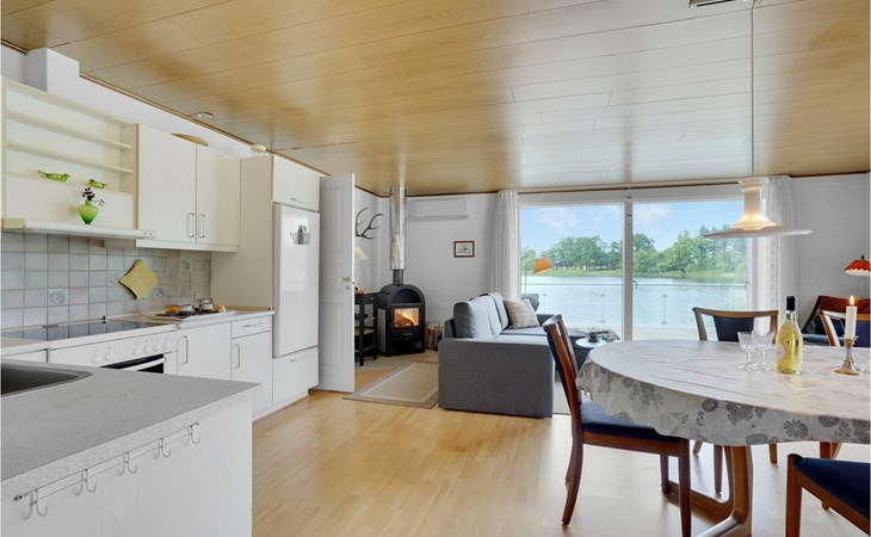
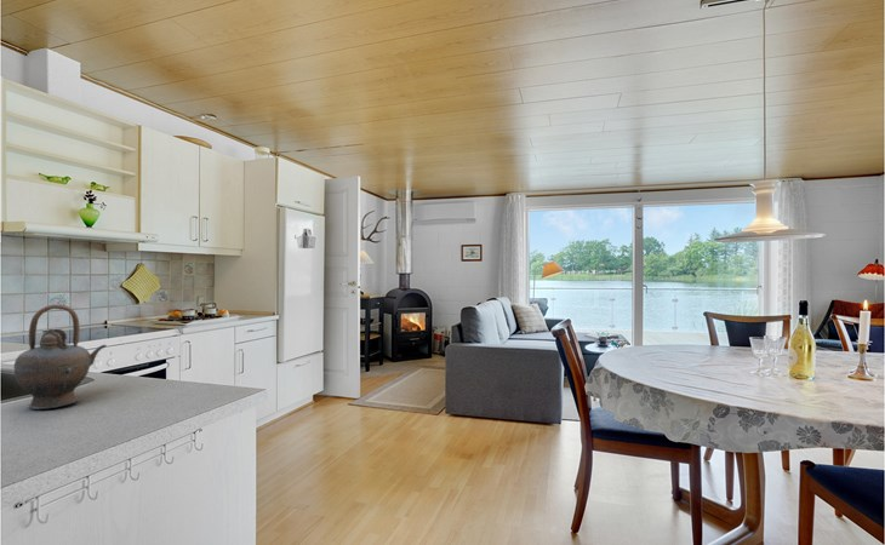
+ teapot (62, 354)
